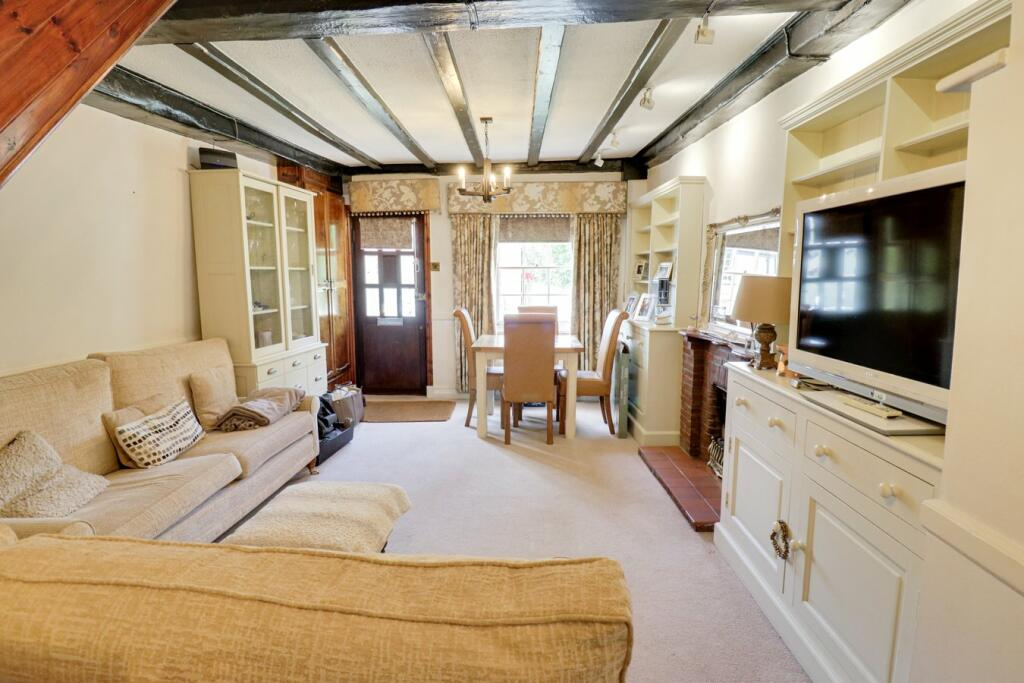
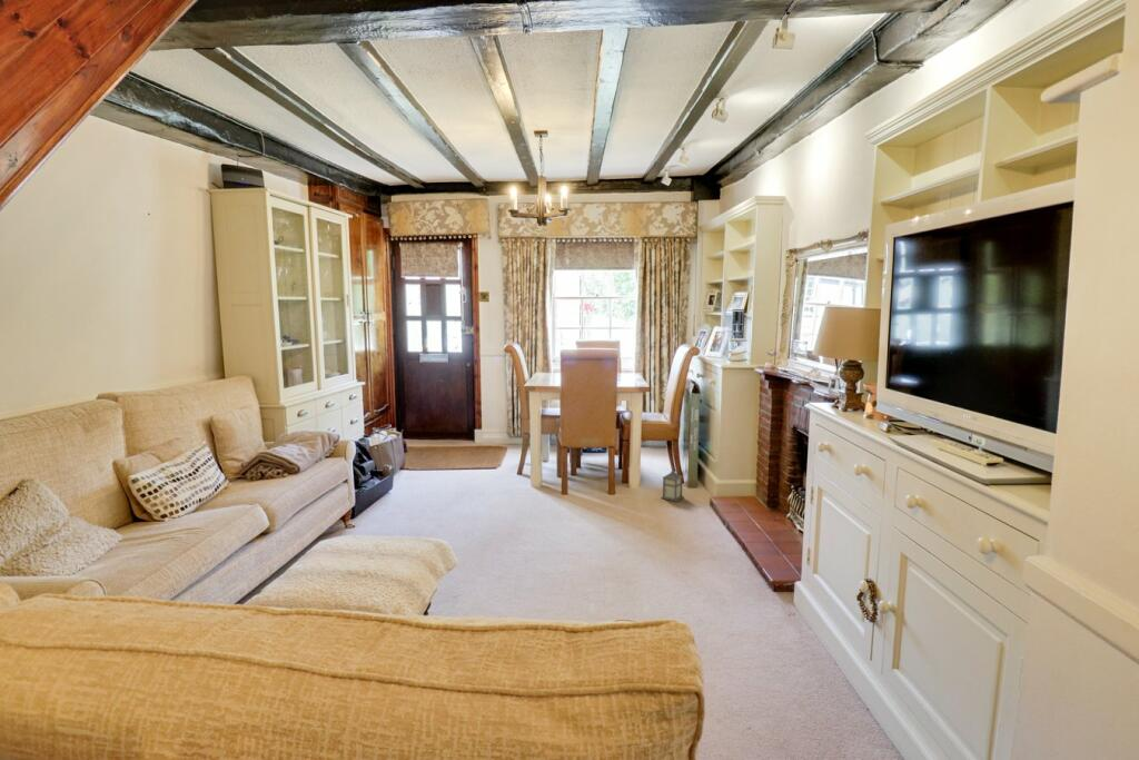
+ lantern (672, 477)
